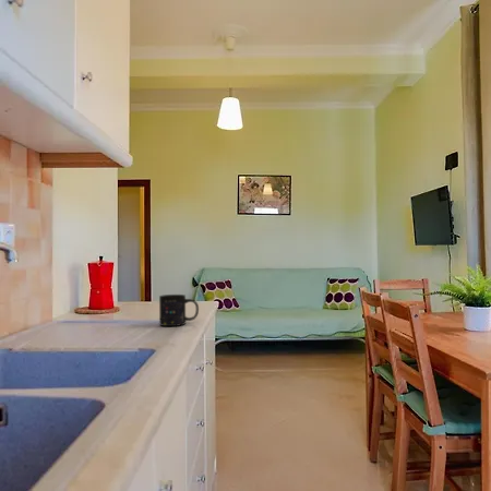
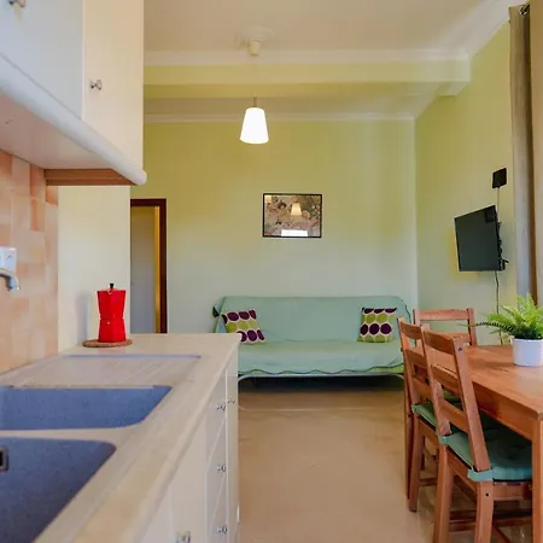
- mug (179, 309)
